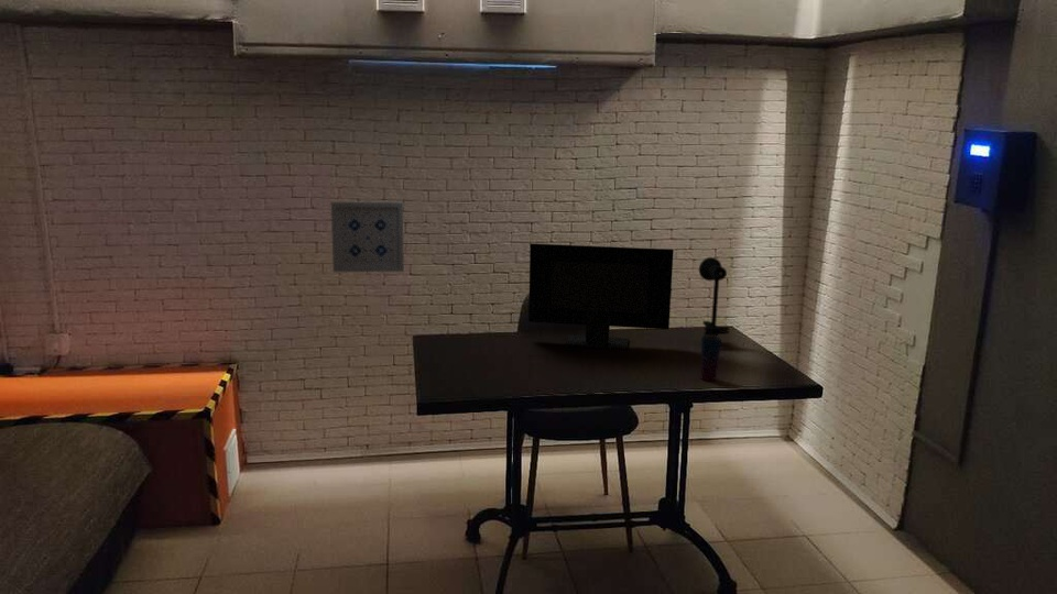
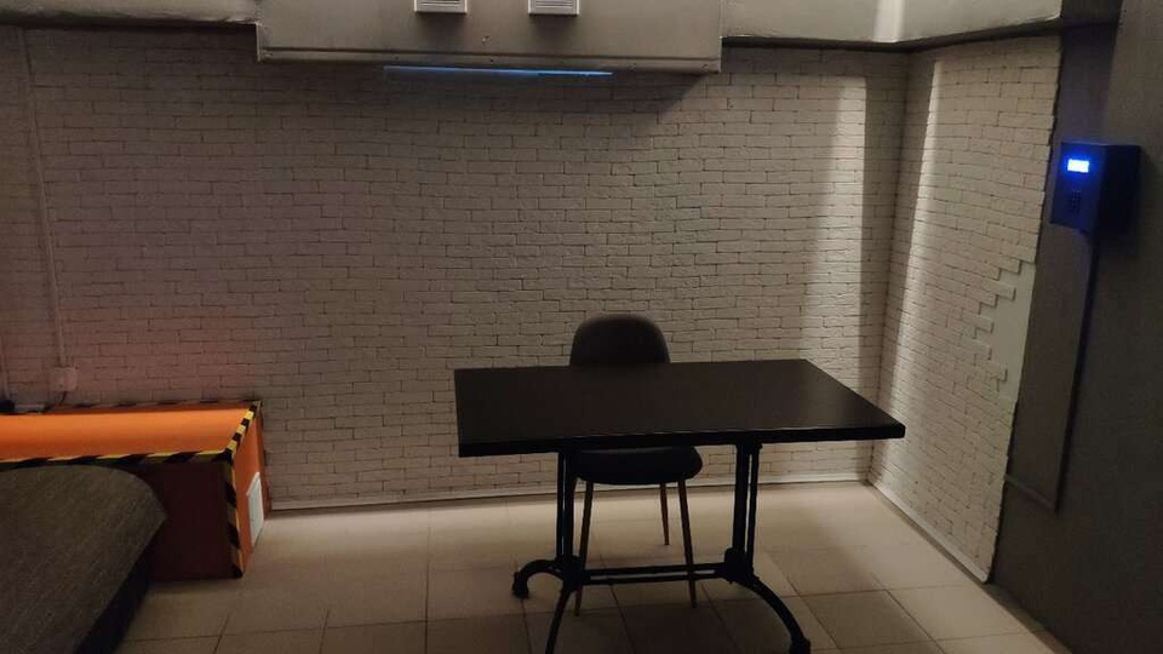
- wall art (368, 237)
- desk lamp (713, 301)
- cup (709, 358)
- computer monitor (599, 295)
